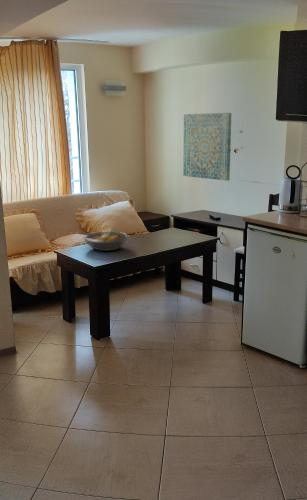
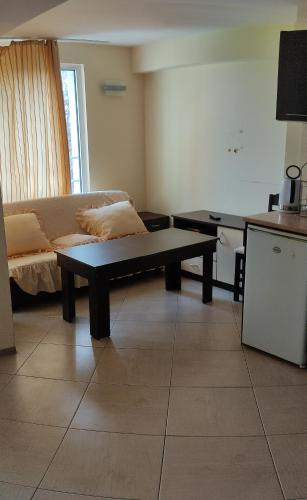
- wall art (205, 146)
- fruit bowl (106, 240)
